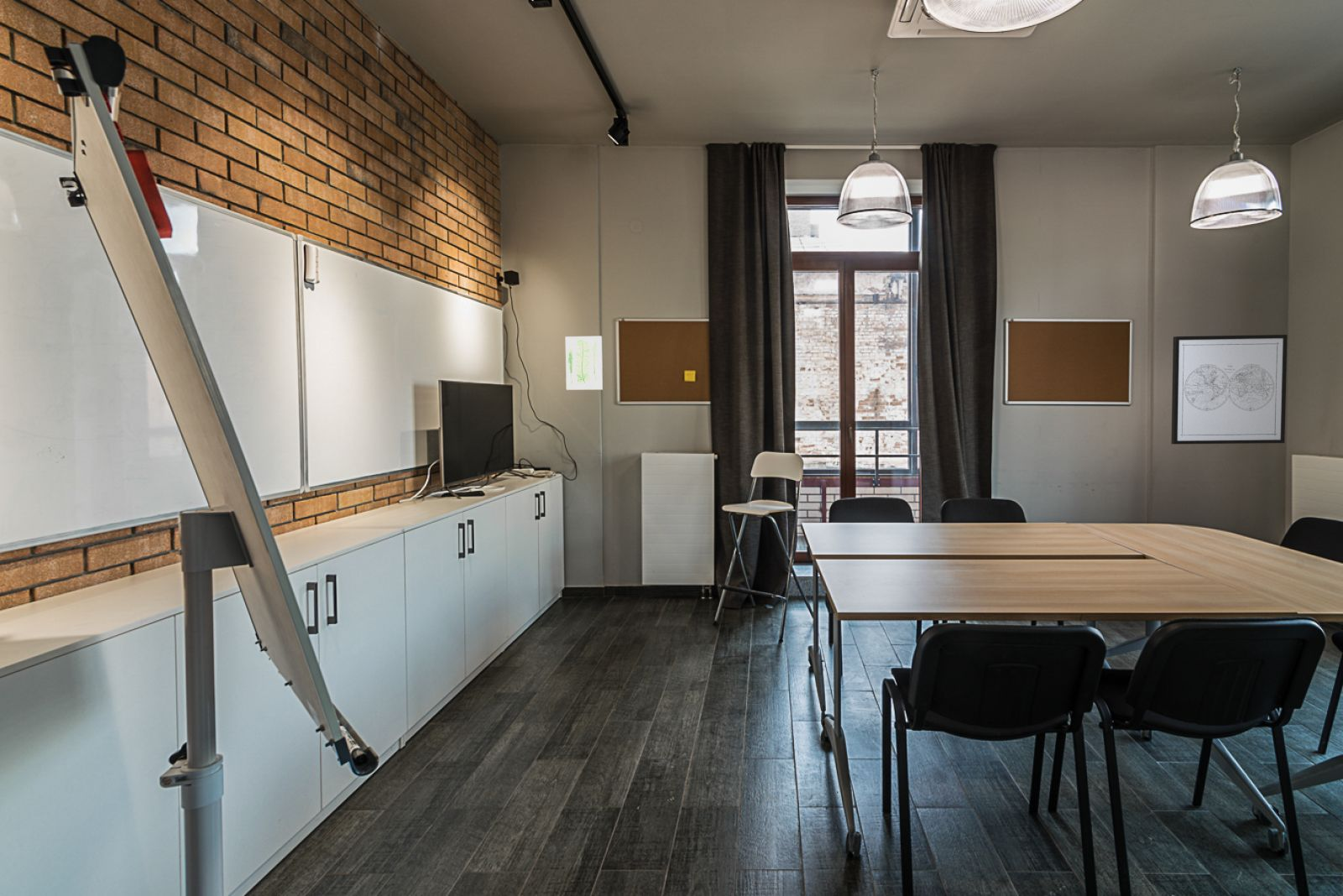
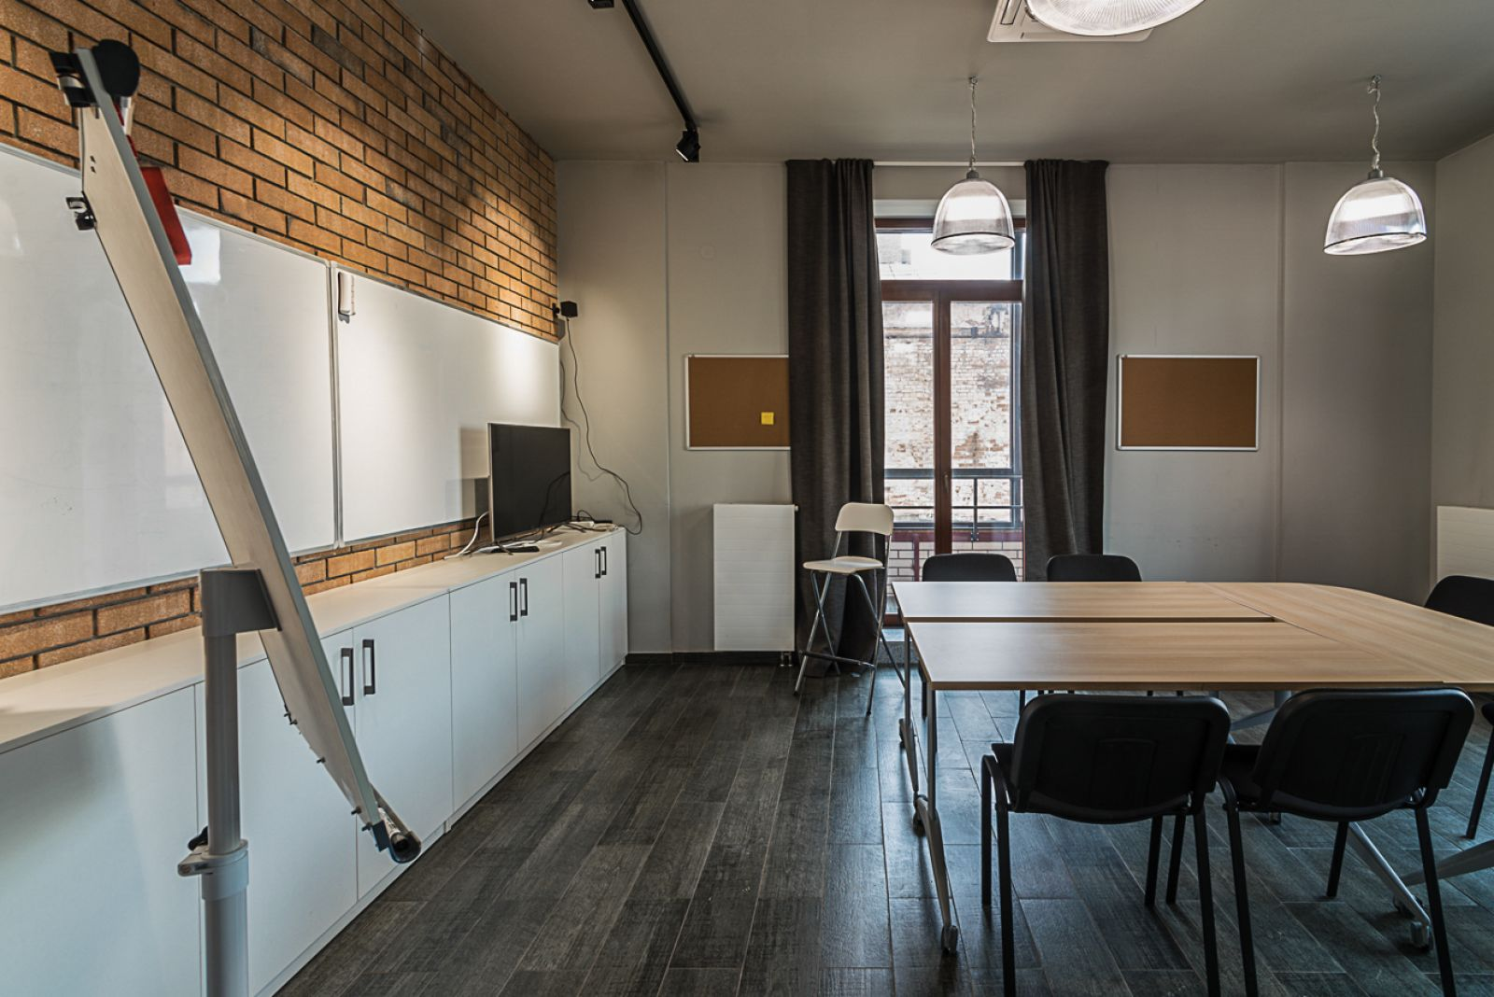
- wall art (583, 362)
- wall art (1228, 389)
